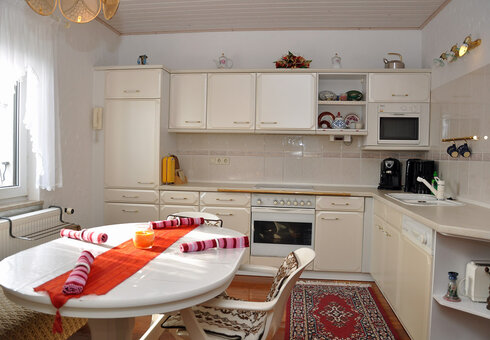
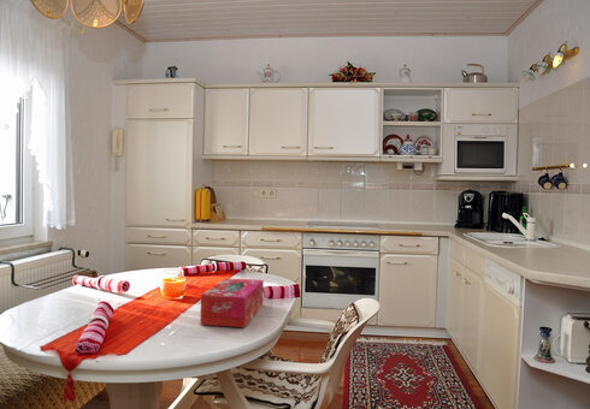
+ tissue box (234, 300)
